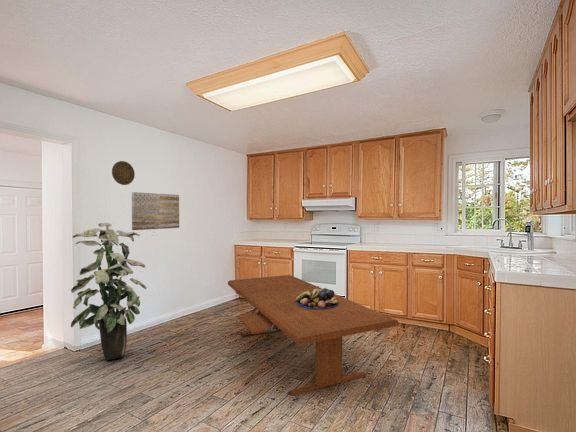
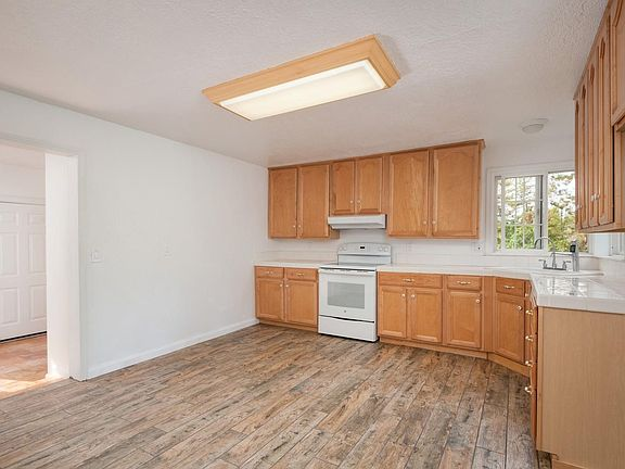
- fruit bowl (317, 295)
- decorative plate (124, 173)
- indoor plant (108, 289)
- table (286, 325)
- wall art (157, 211)
